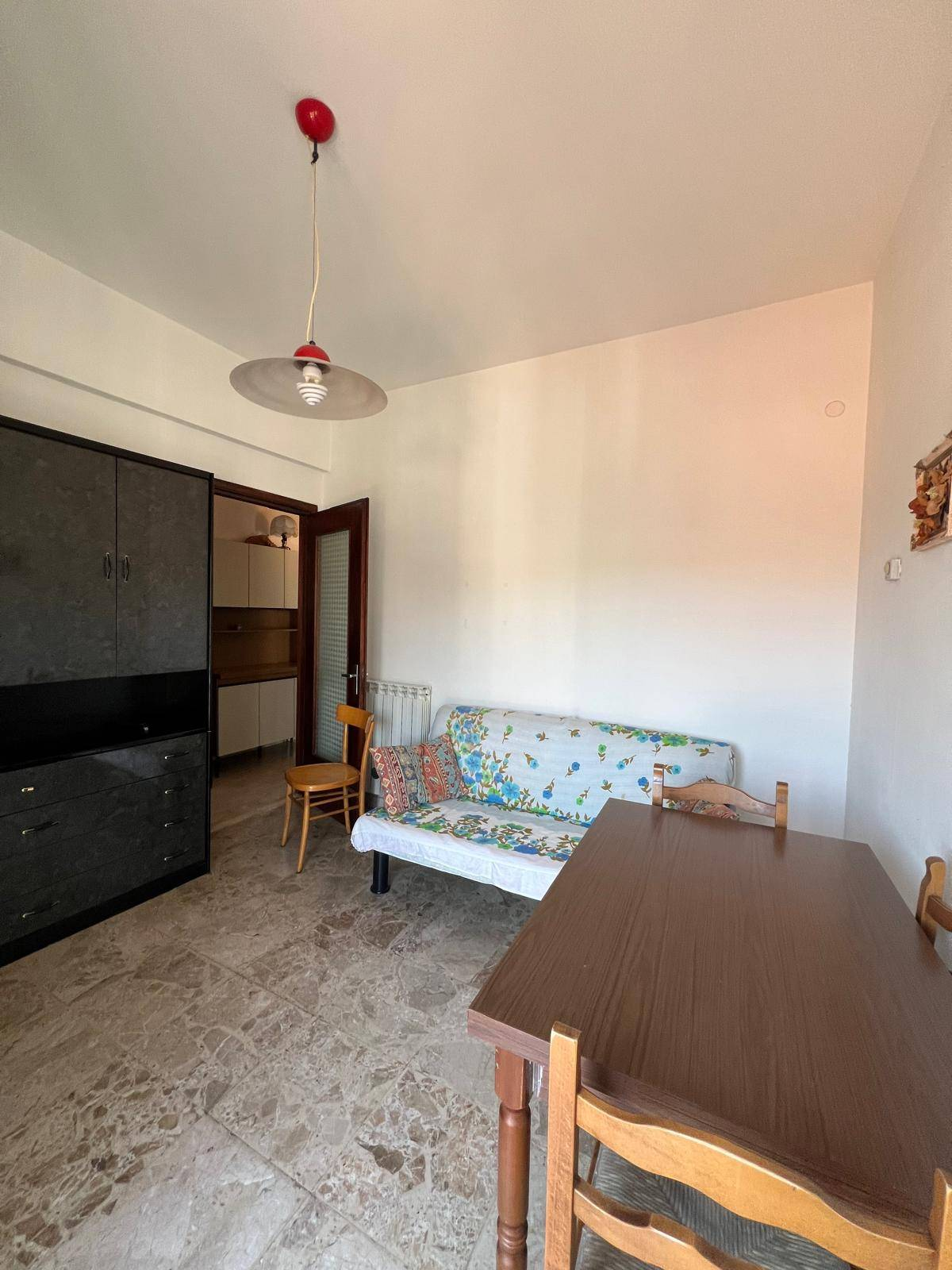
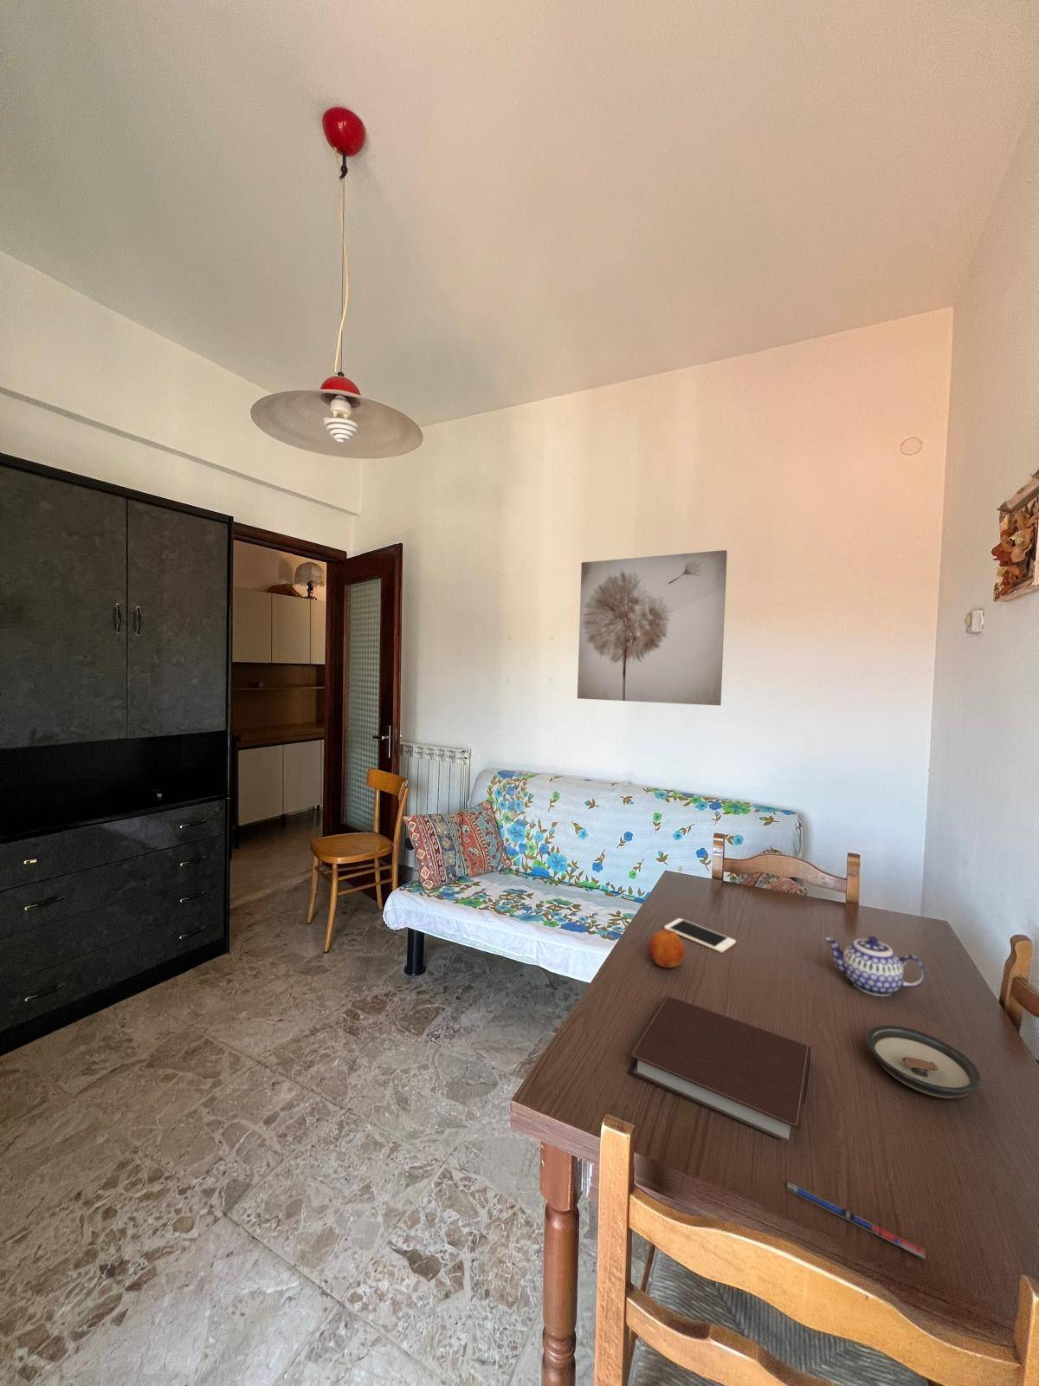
+ pen (851, 1216)
+ cell phone (698, 934)
+ saucer (920, 1065)
+ notebook (720, 1058)
+ fruit (667, 947)
+ teapot (872, 961)
+ wall art (647, 630)
